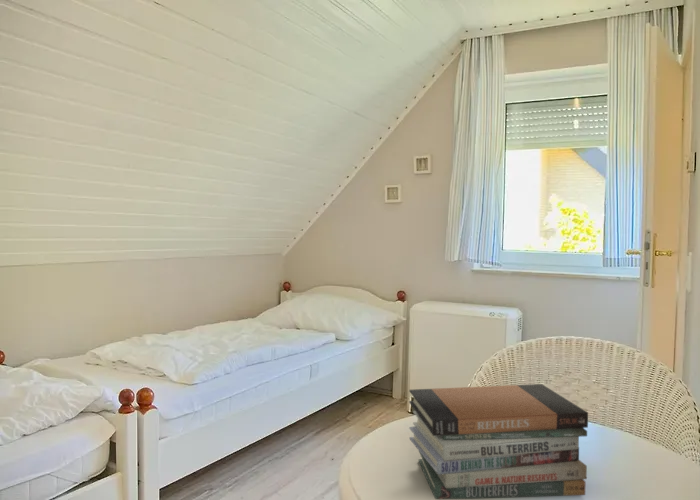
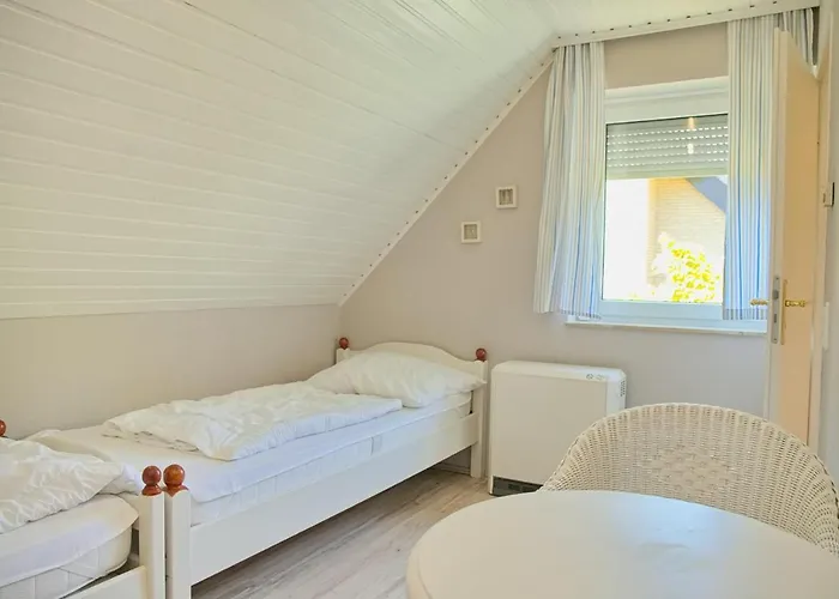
- book stack (492, 438)
